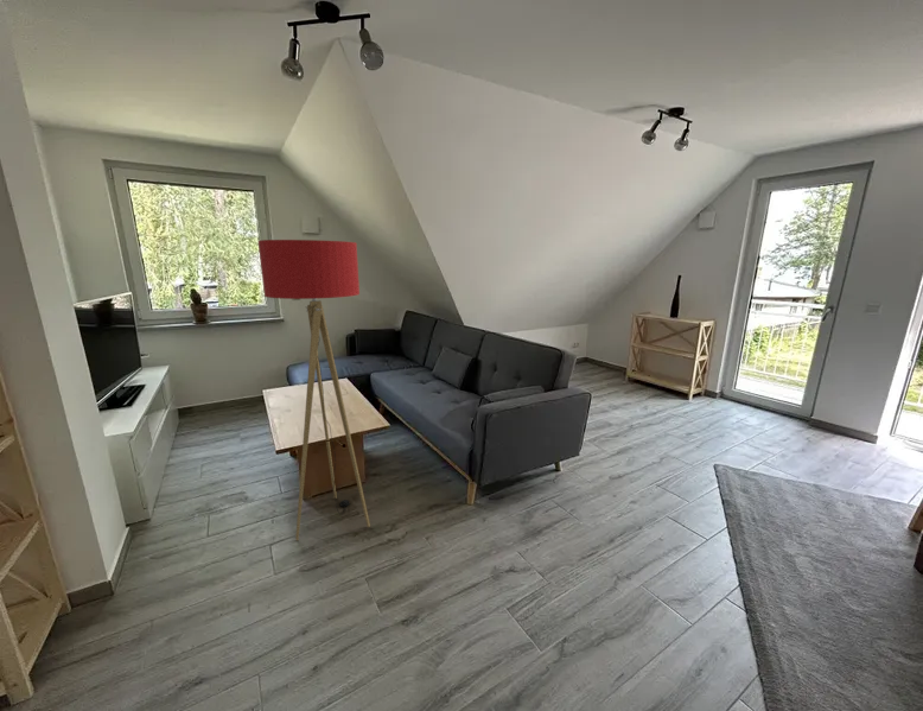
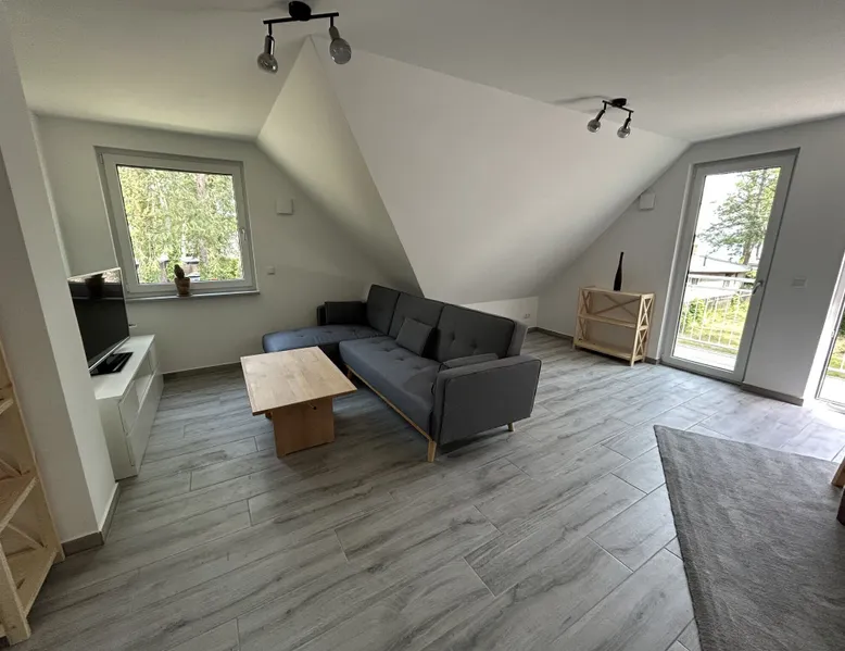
- floor lamp (323, 394)
